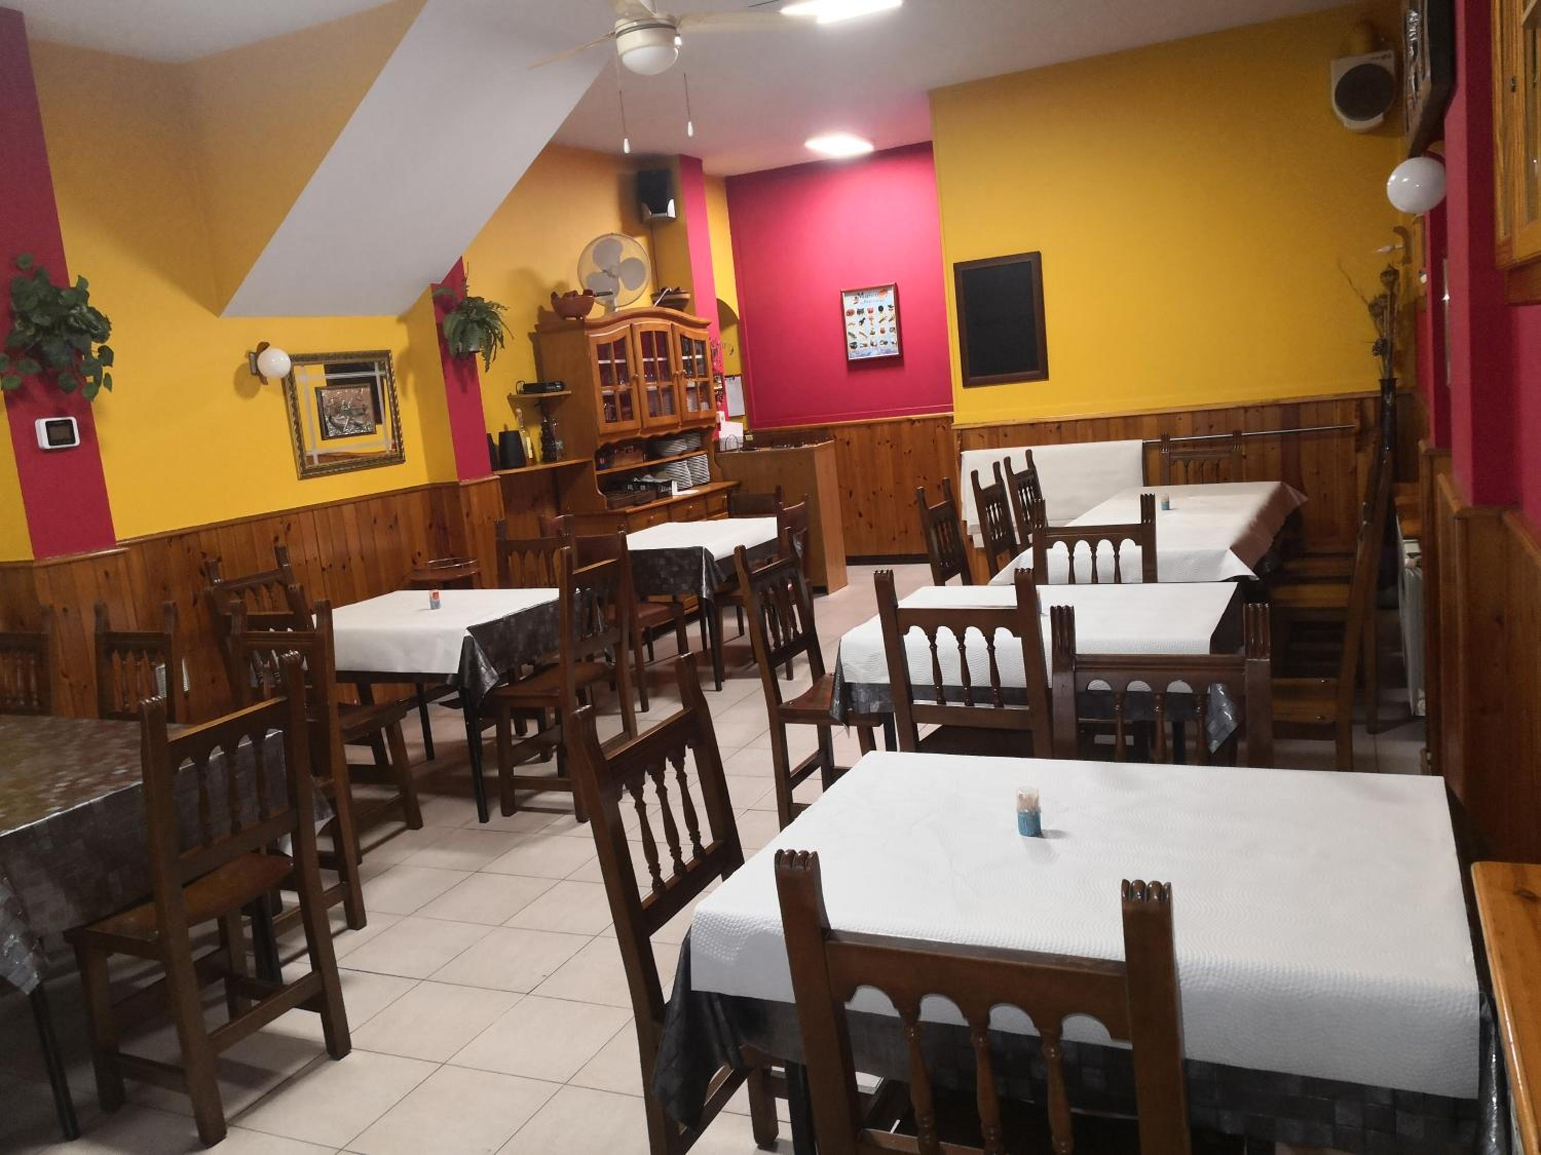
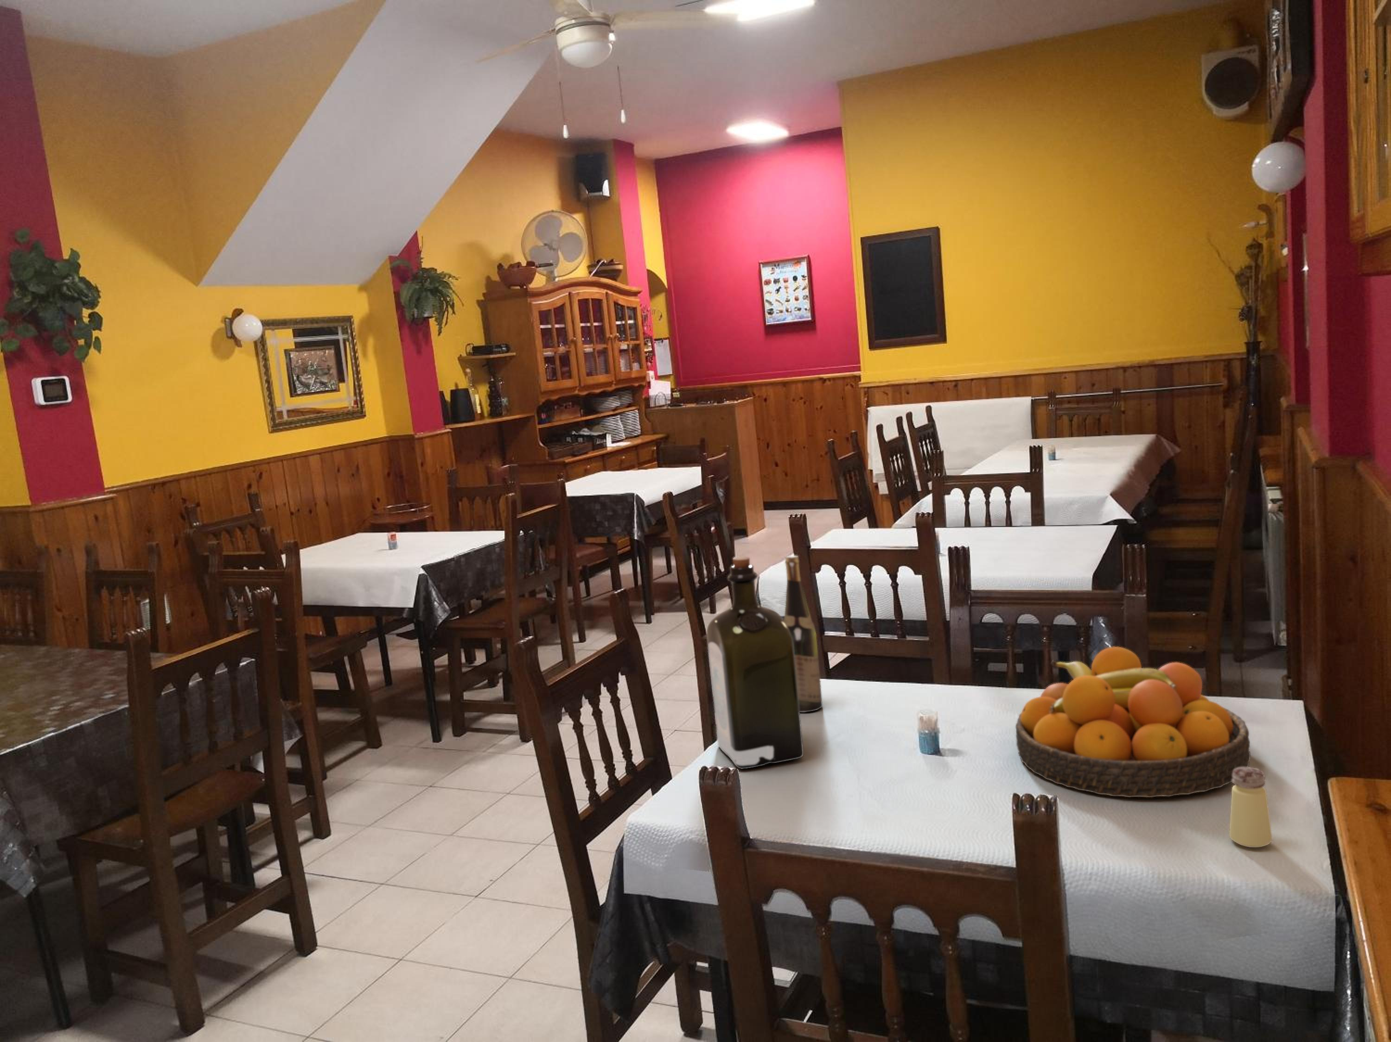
+ liquor (750, 656)
+ saltshaker (1249, 806)
+ wine bottle (798, 633)
+ fruit bowl (1127, 708)
